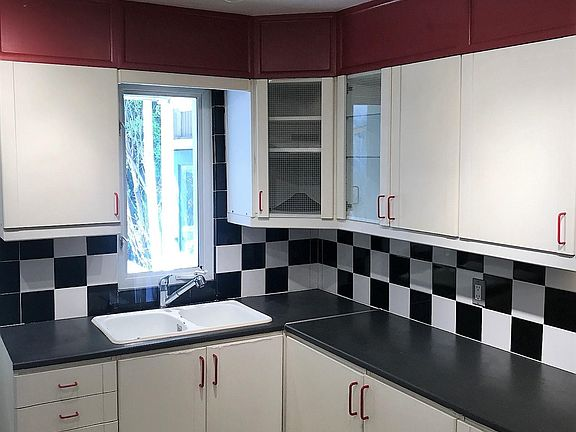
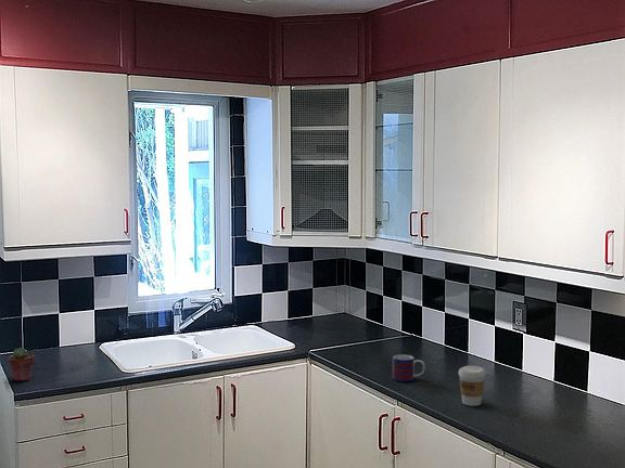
+ coffee cup (471, 385)
+ mug (408, 368)
+ potted succulent (21, 363)
